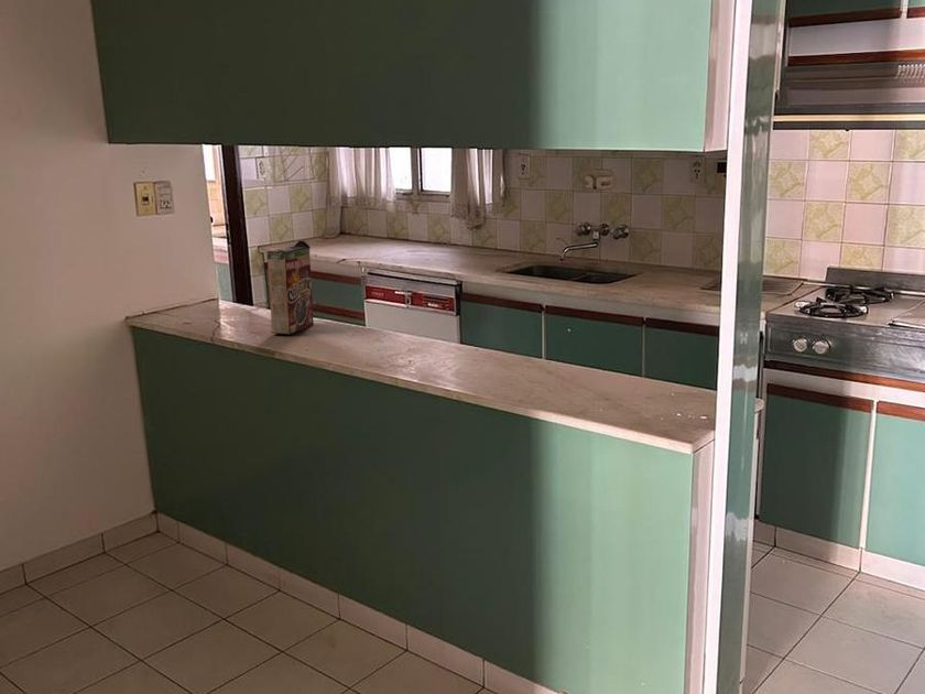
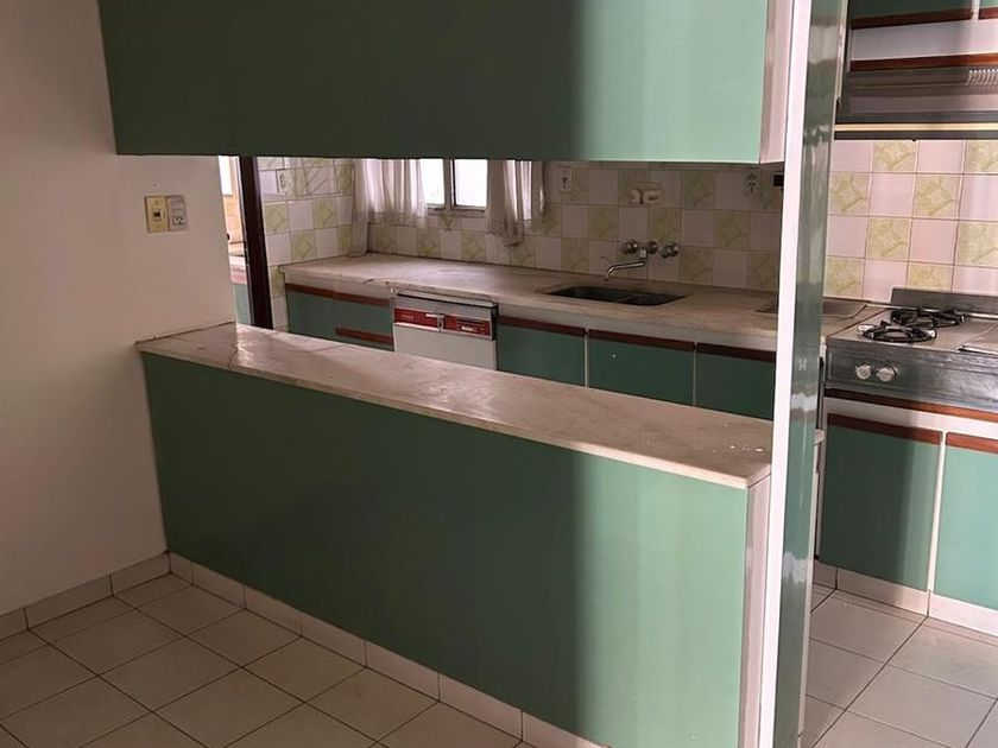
- cereal box (290, 285)
